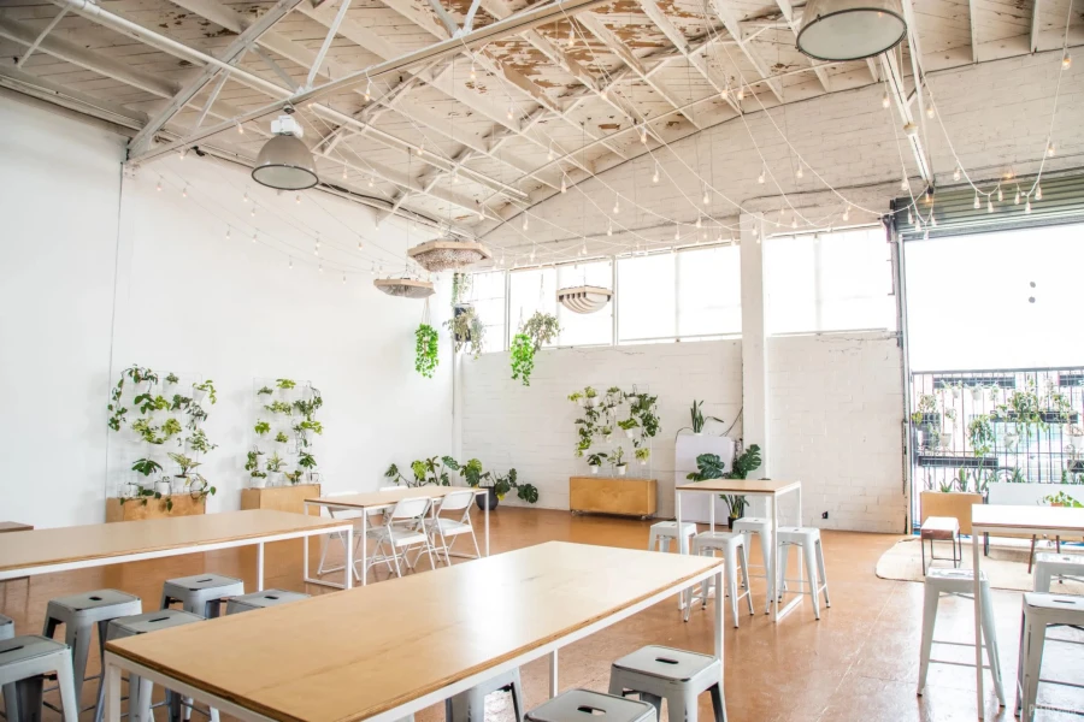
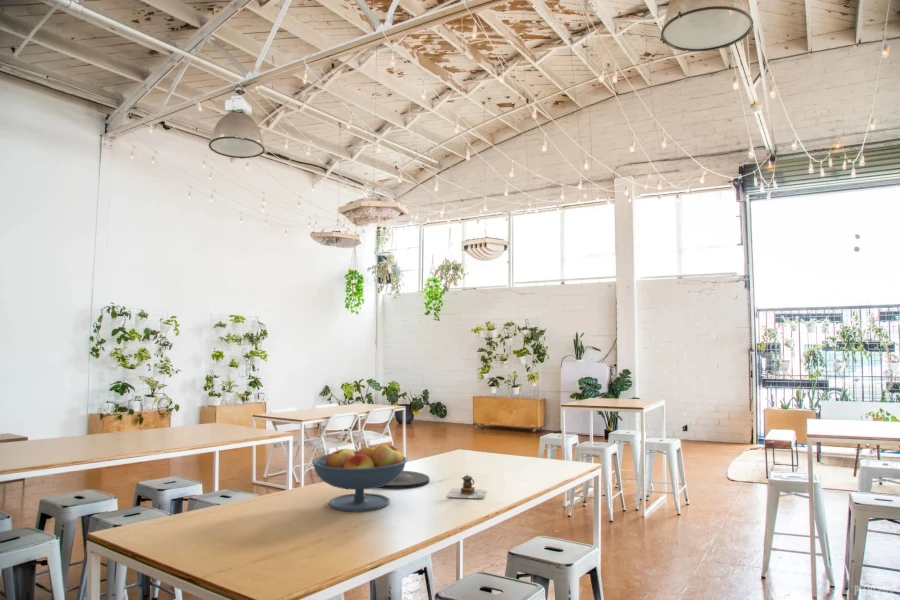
+ fruit bowl (359, 473)
+ teapot (467, 484)
+ plate (396, 478)
